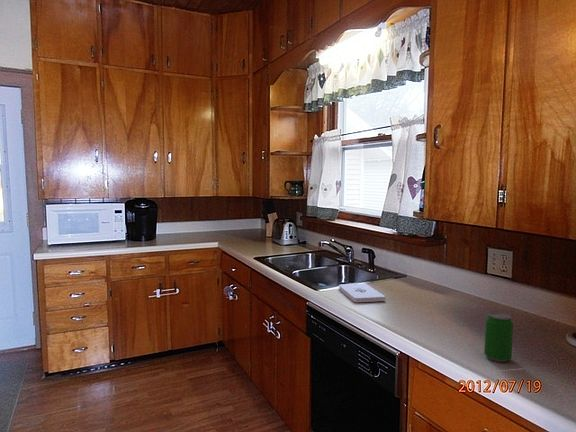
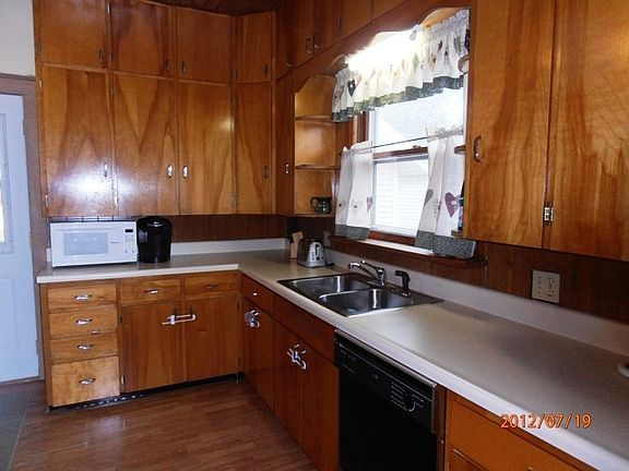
- beverage can (498, 336)
- notepad (360, 292)
